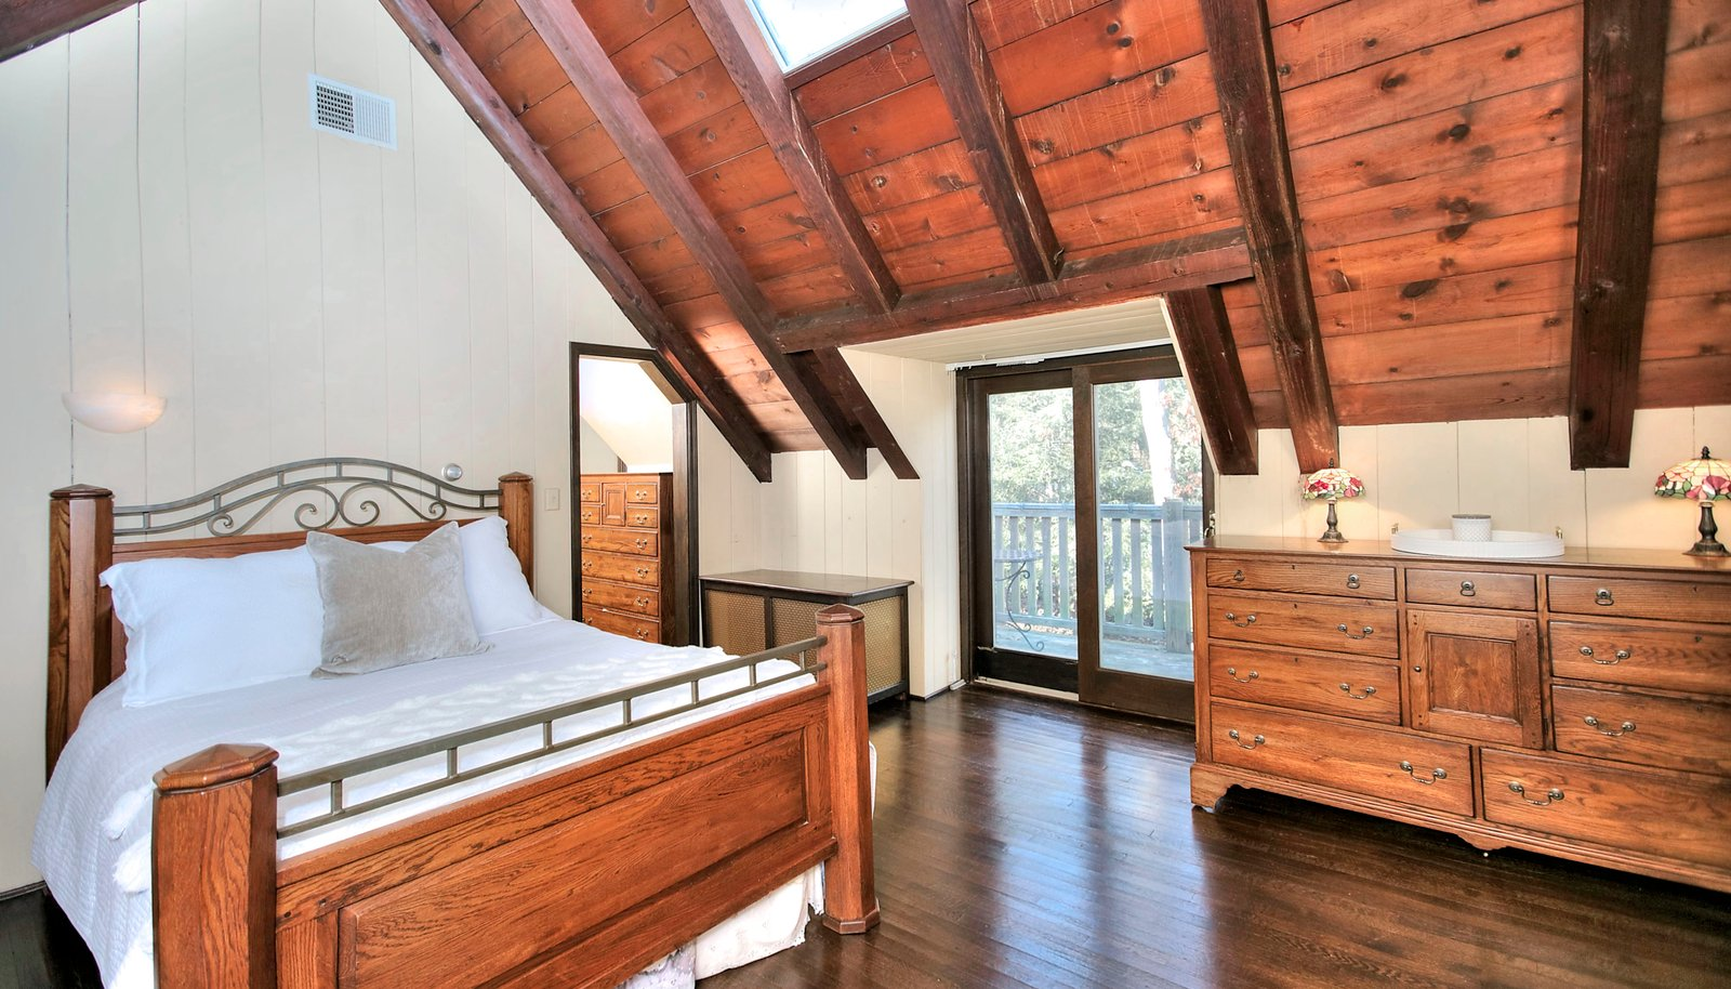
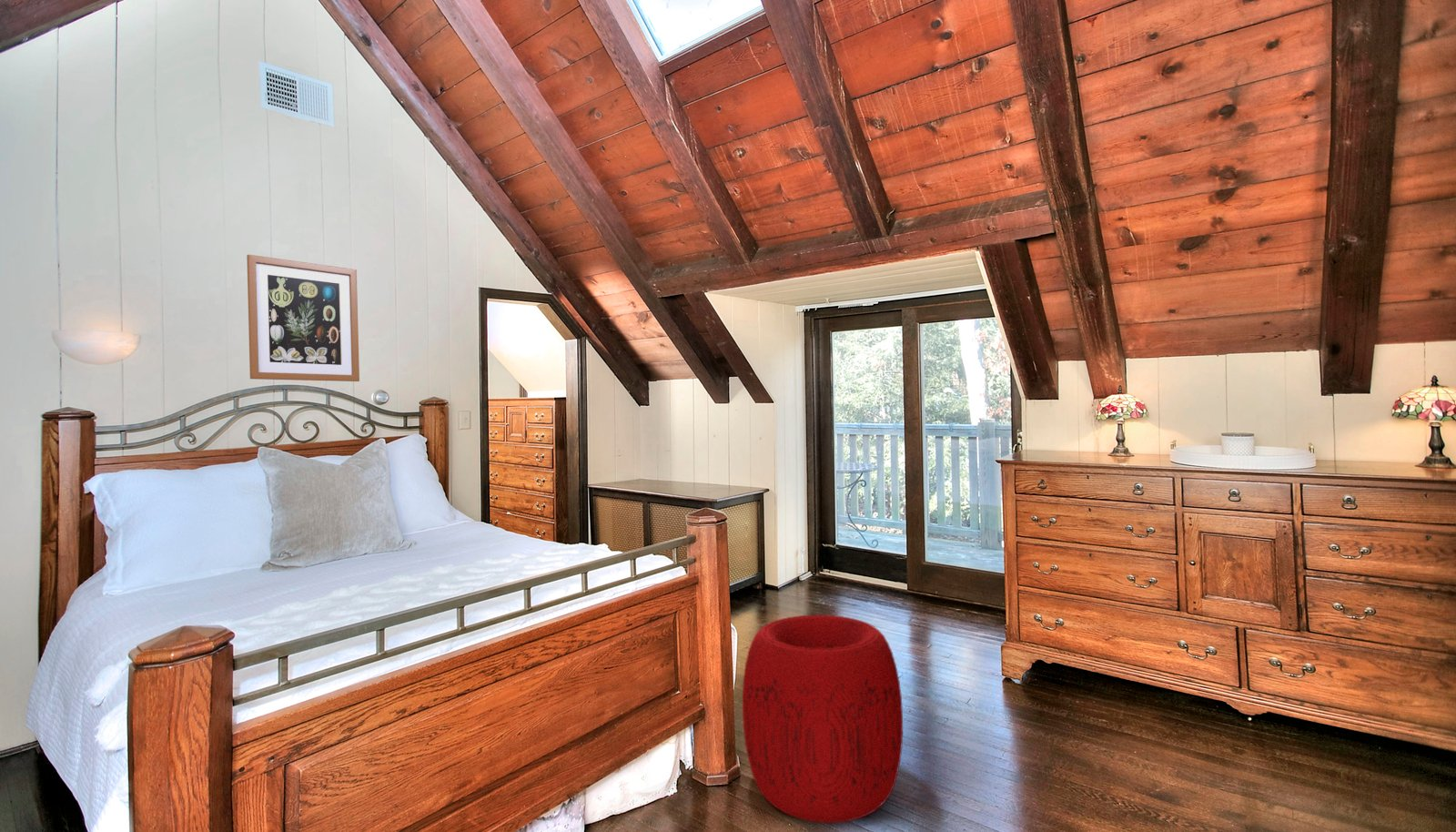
+ pouf (821, 709)
+ wall art (306, 321)
